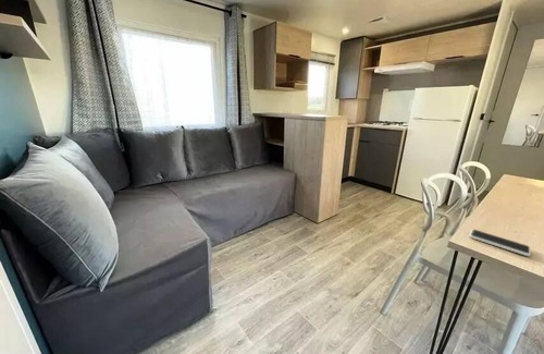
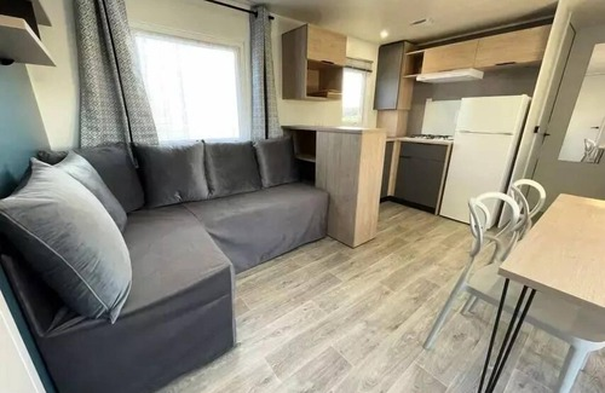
- smartphone (498, 241)
